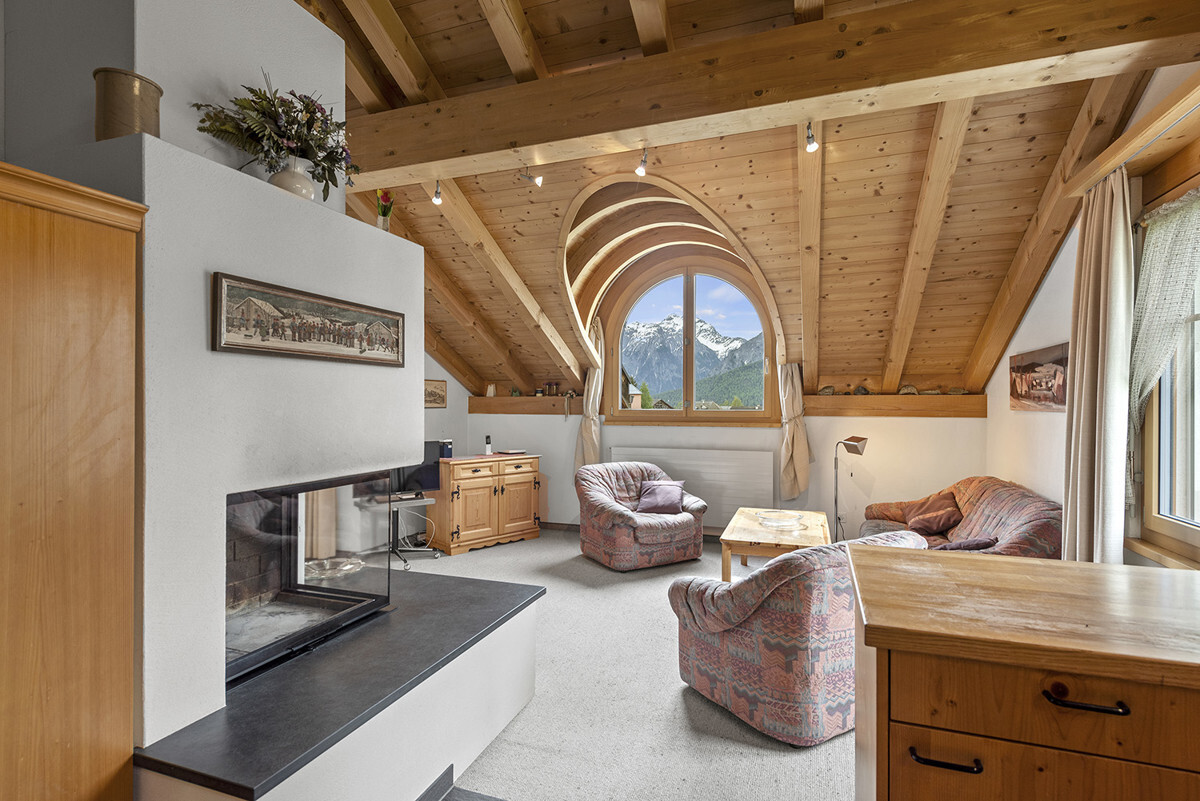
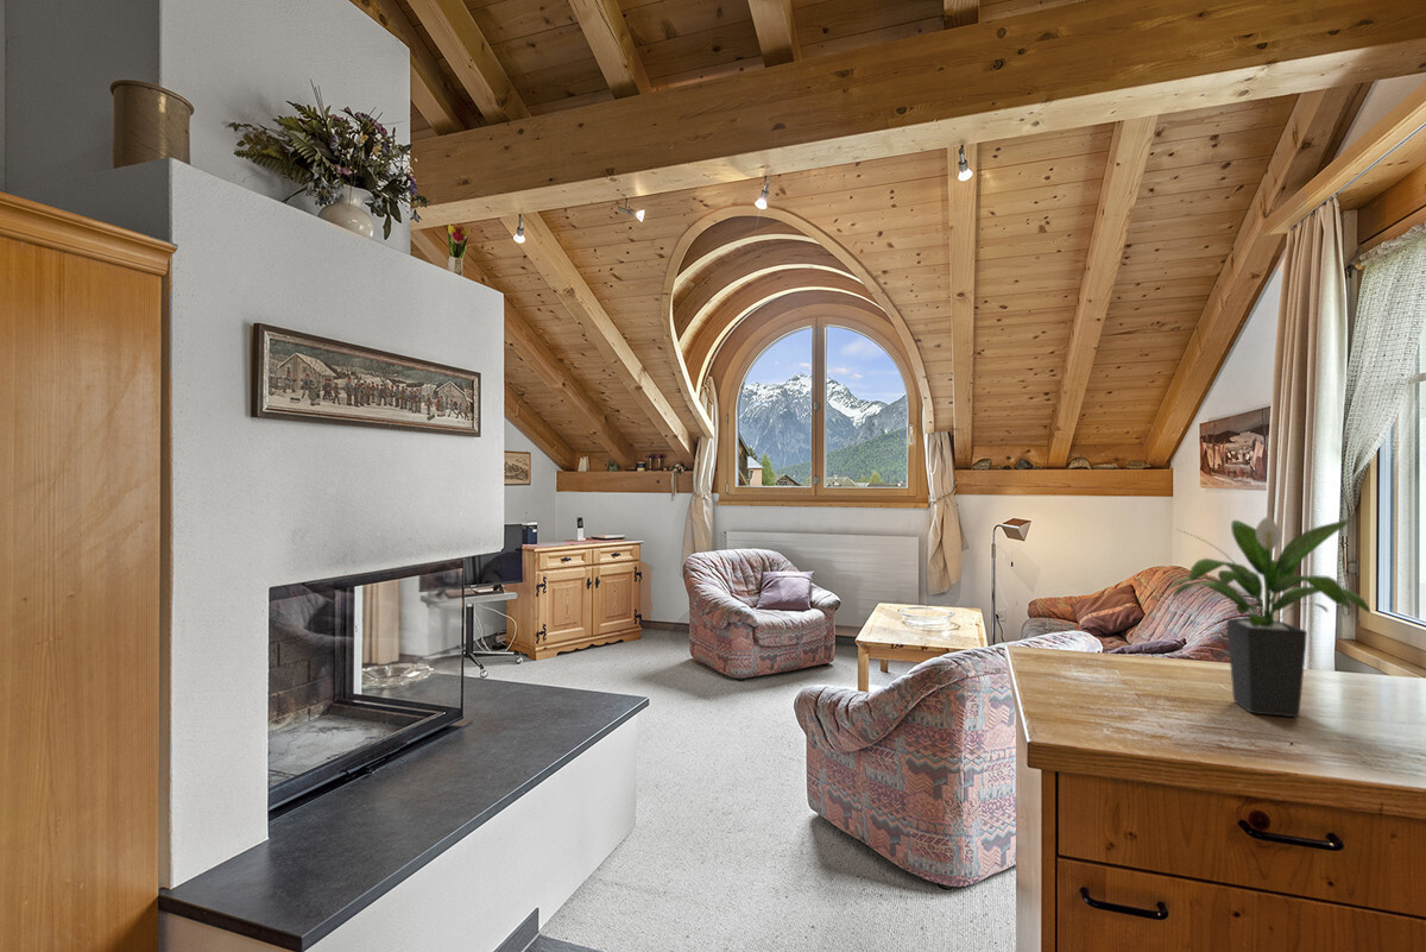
+ potted plant (1262, 612)
